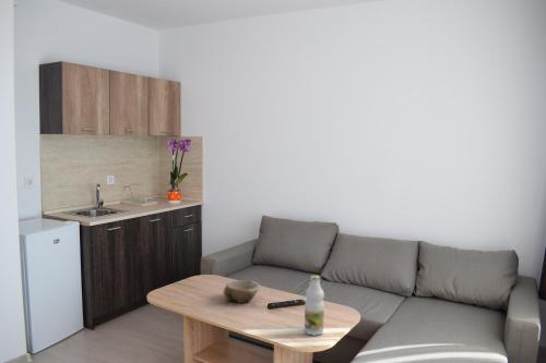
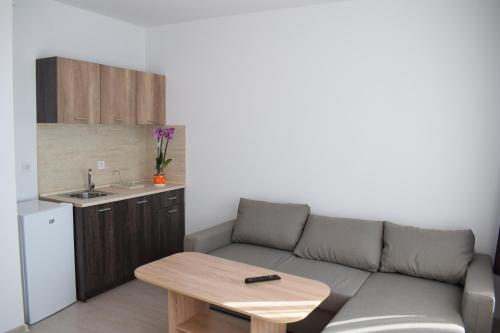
- bowl (241, 292)
- bottle (314, 304)
